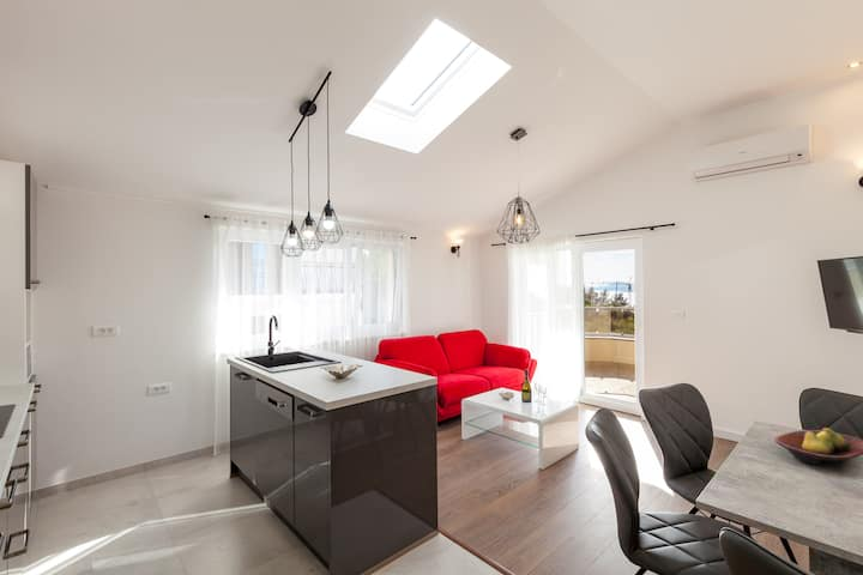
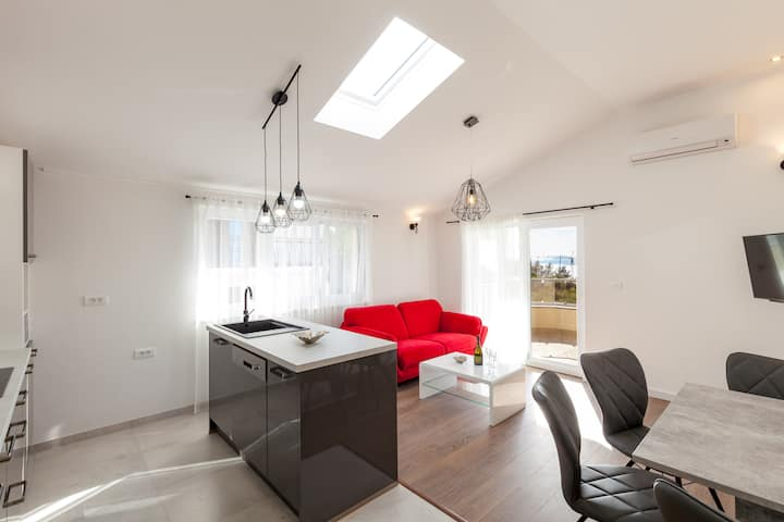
- fruit bowl (821, 443)
